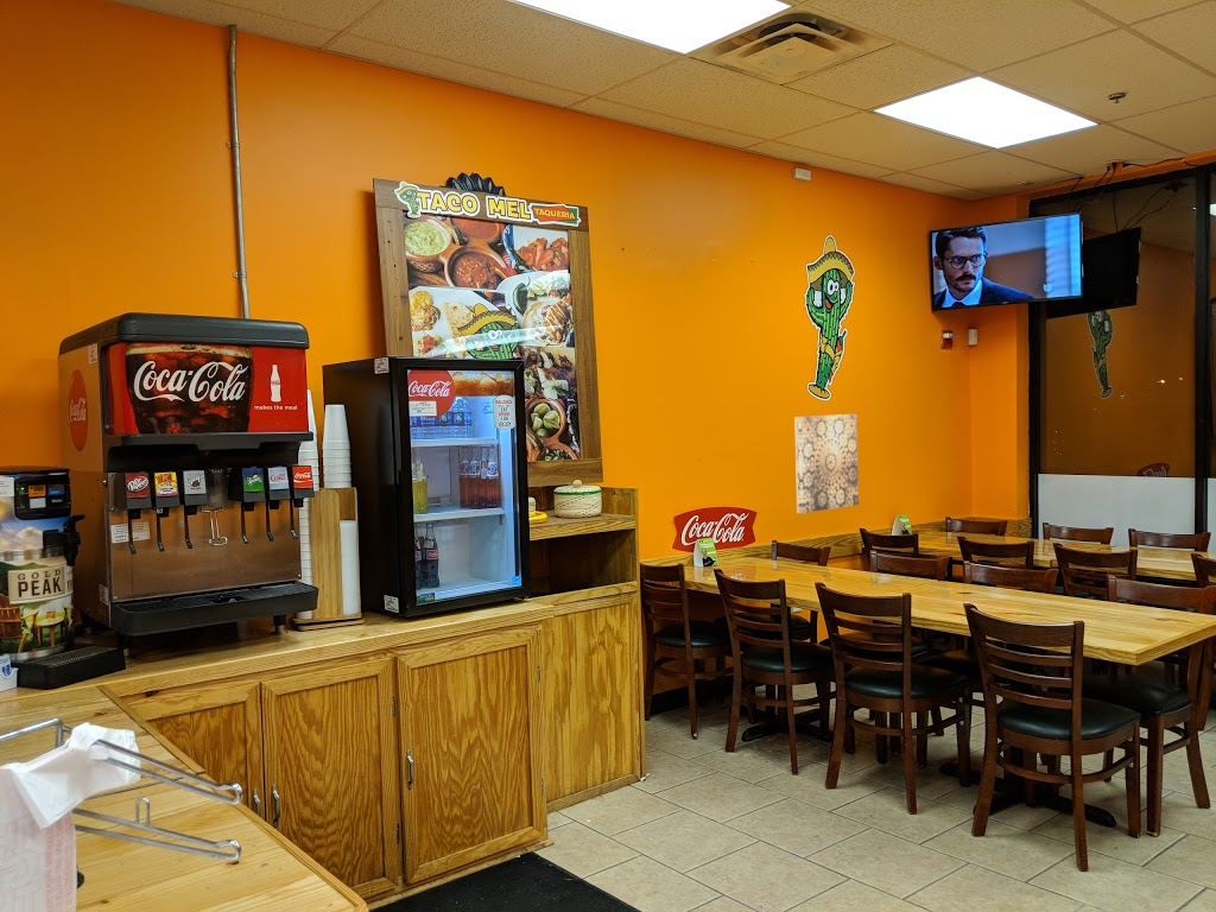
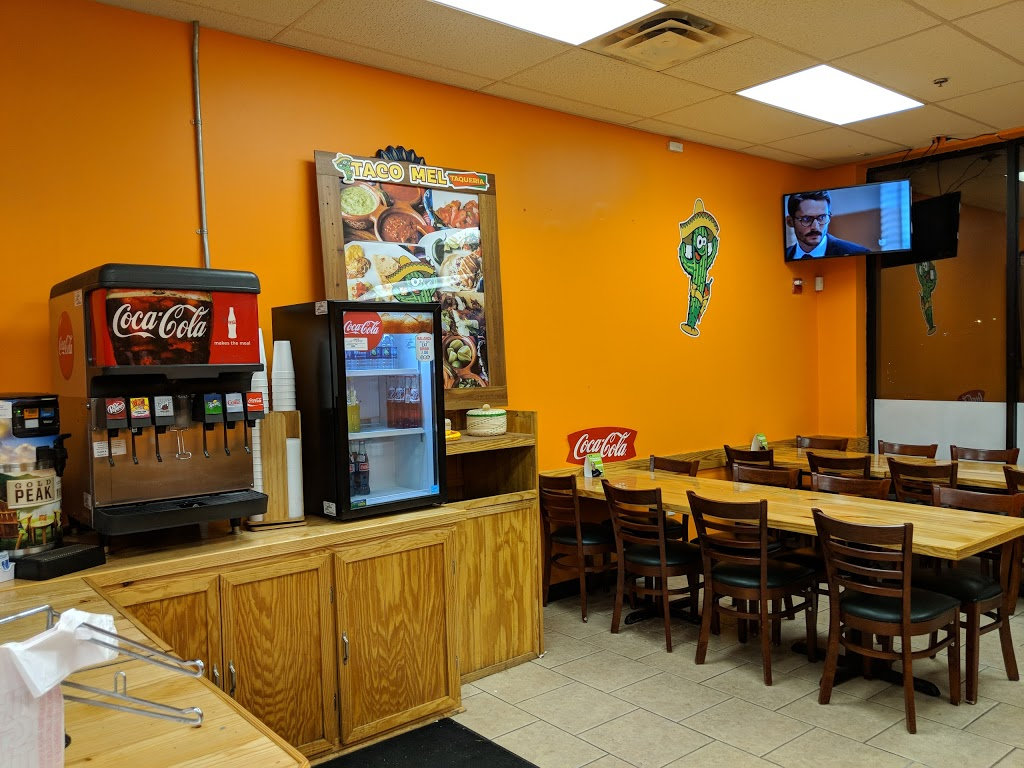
- wall art (828, 462)
